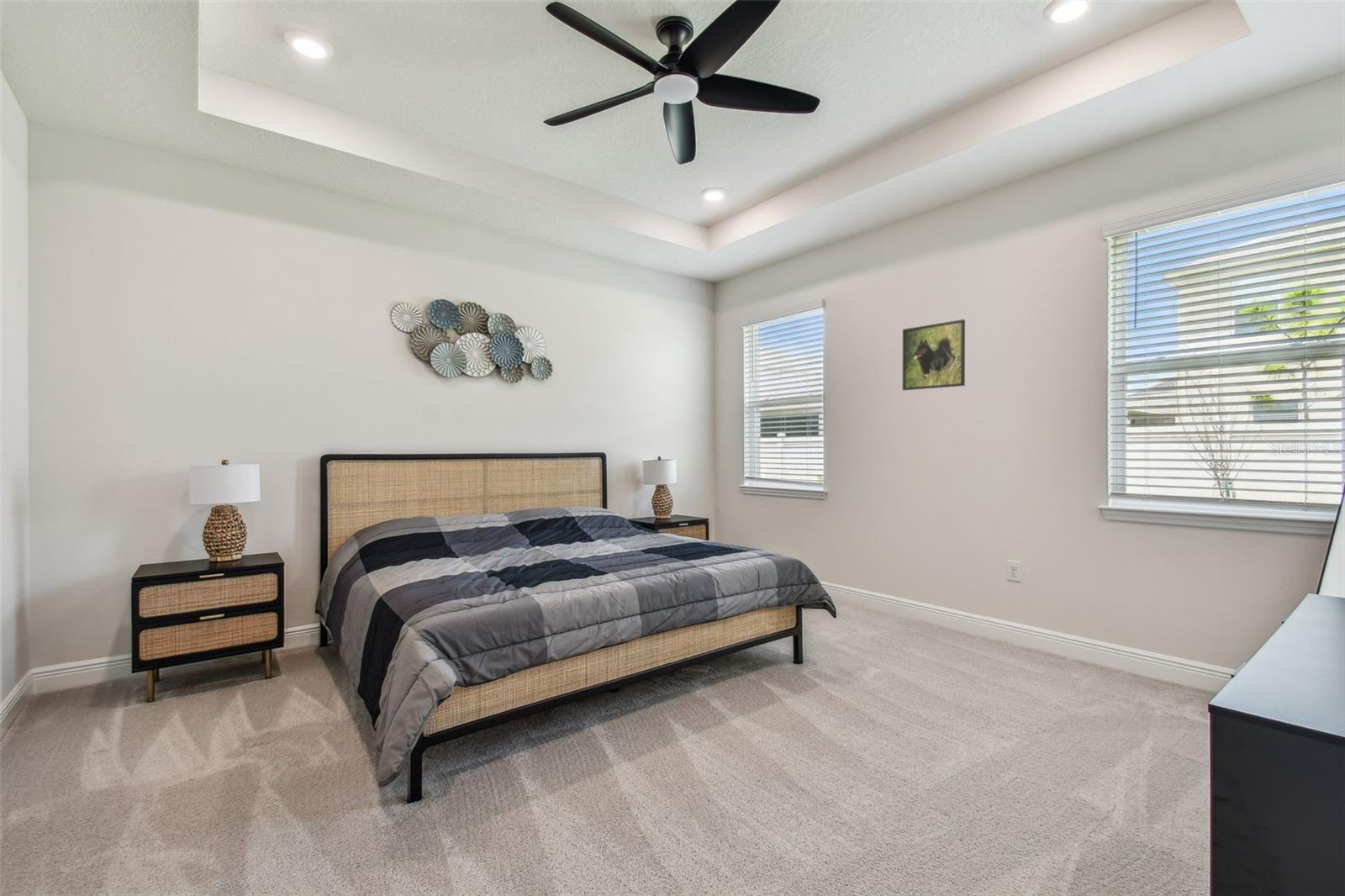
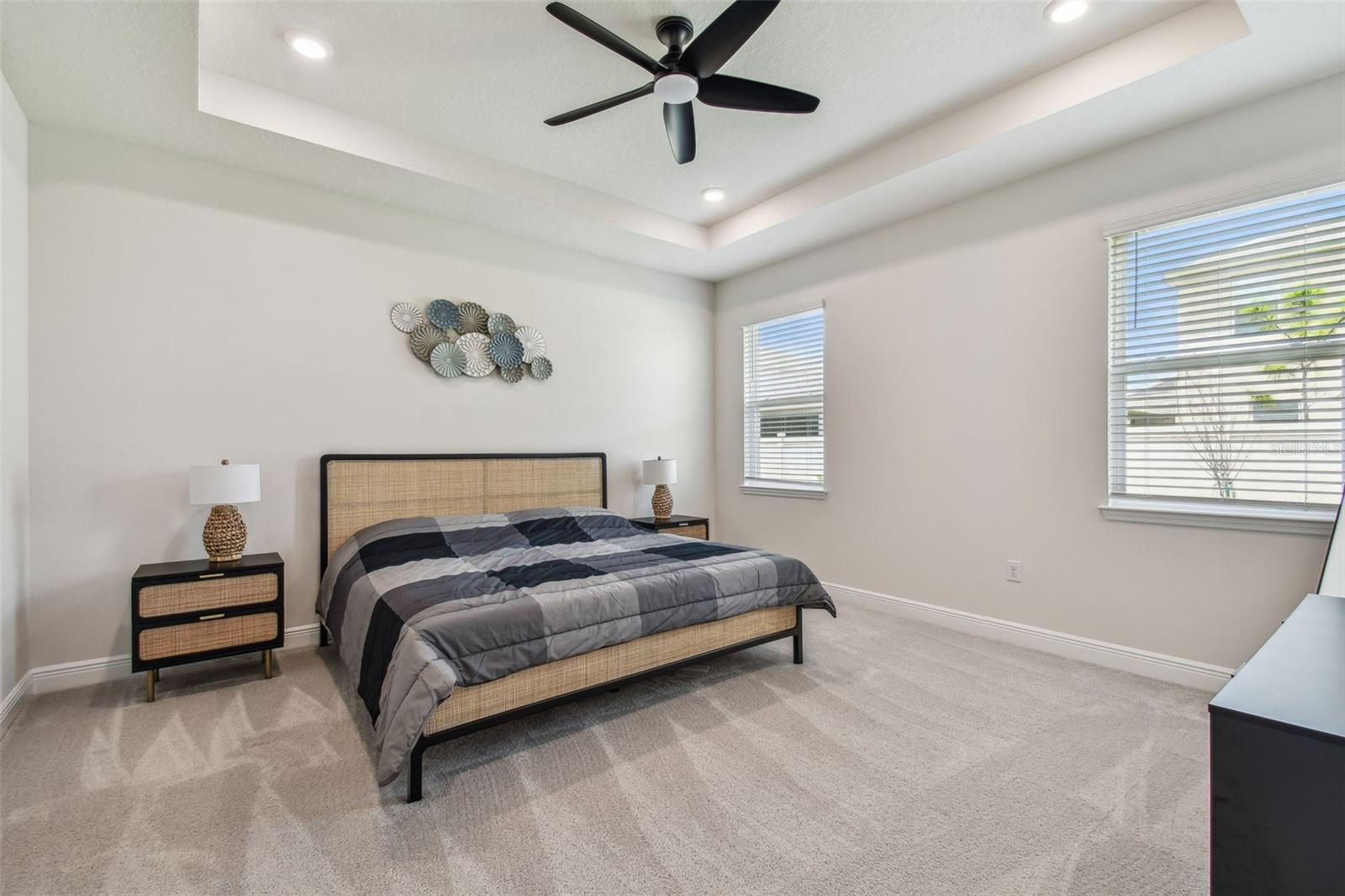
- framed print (932, 356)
